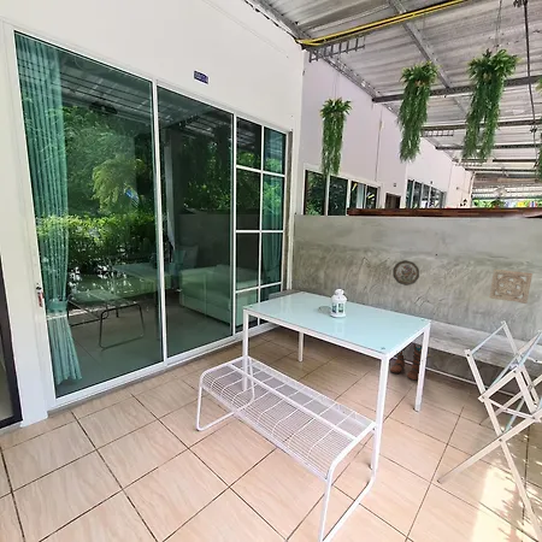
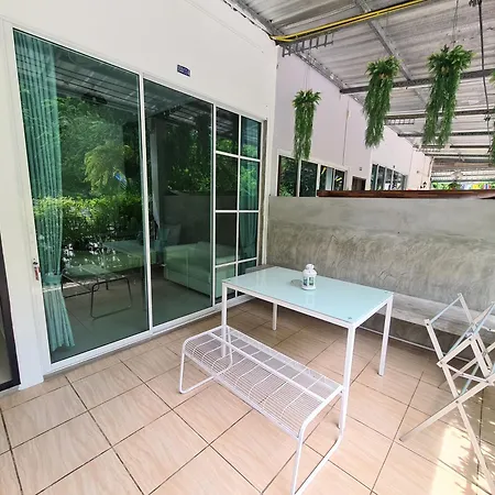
- decorative plate (406, 272)
- boots (413, 357)
- wall ornament (509, 287)
